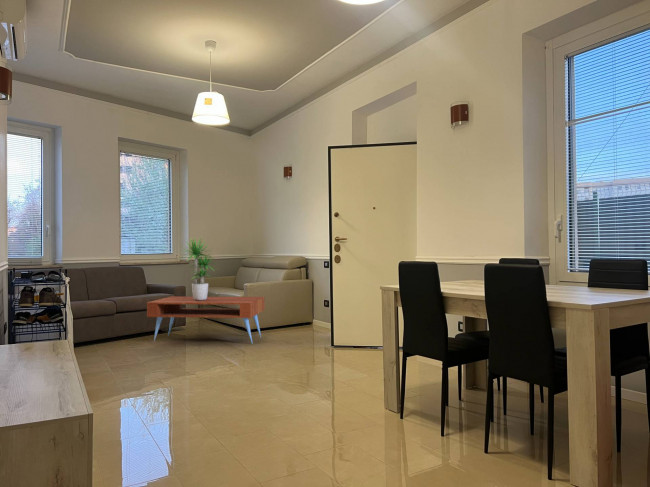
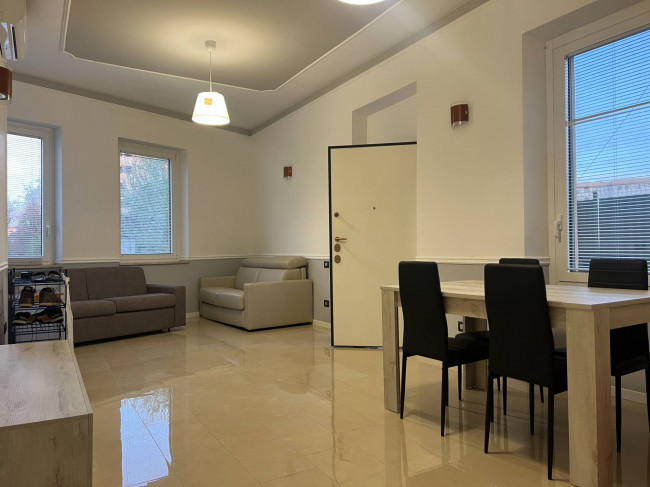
- coffee table (208, 317)
- potted plant (197, 268)
